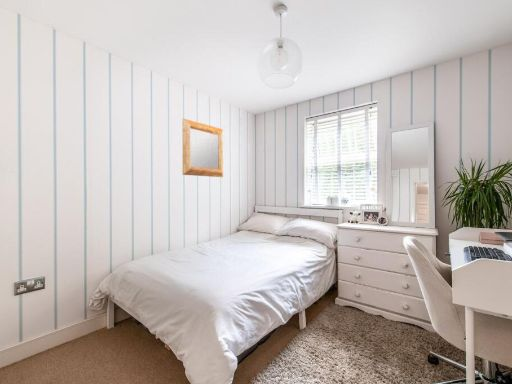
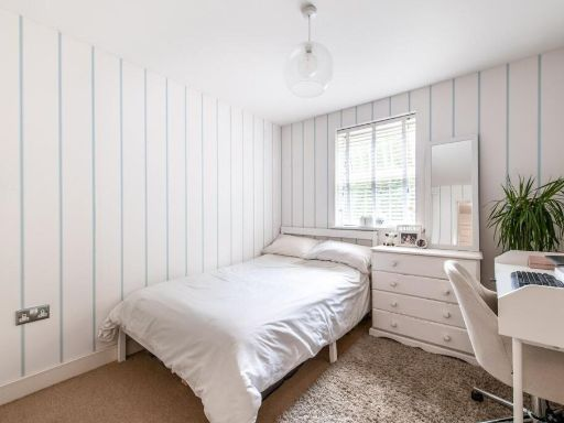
- mirror (205, 149)
